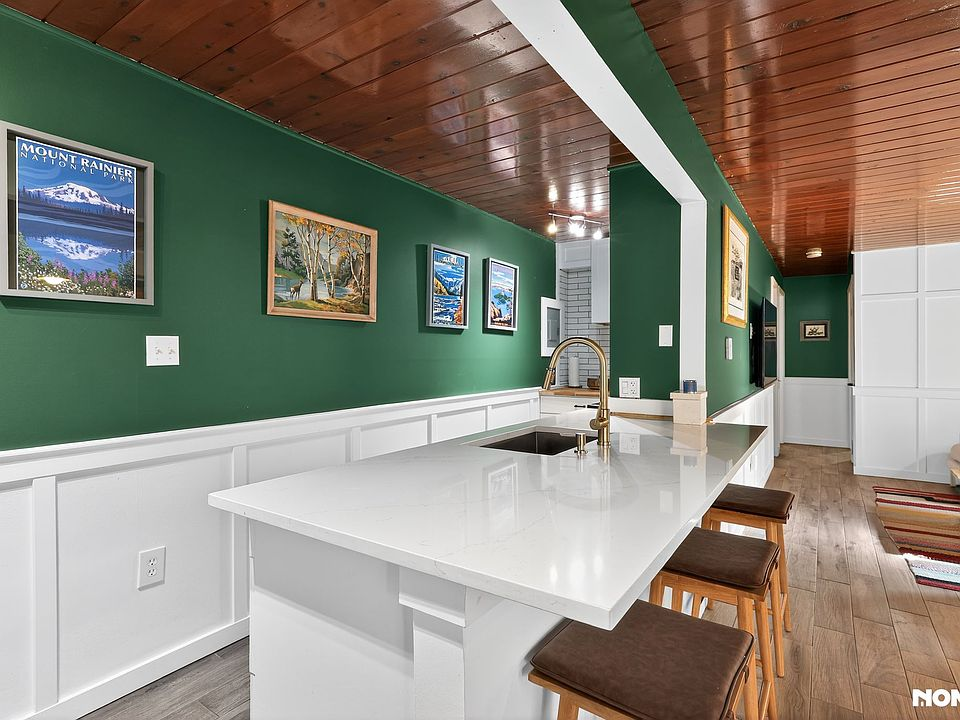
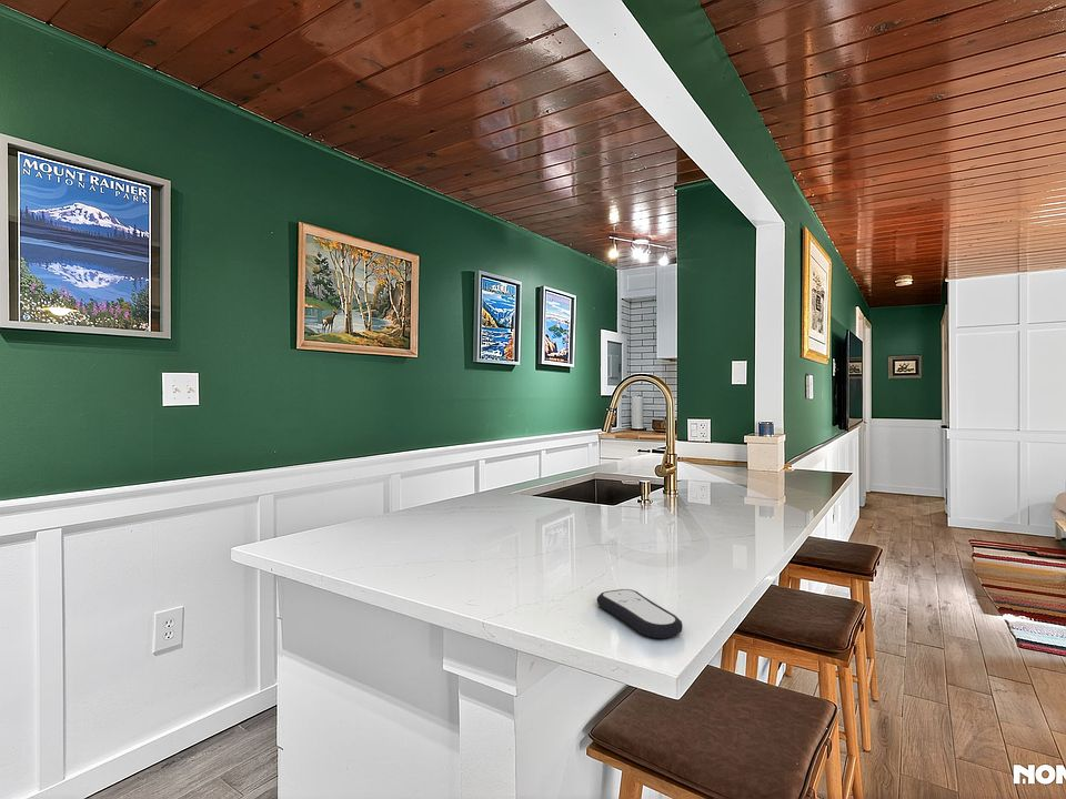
+ remote control (638, 611)
